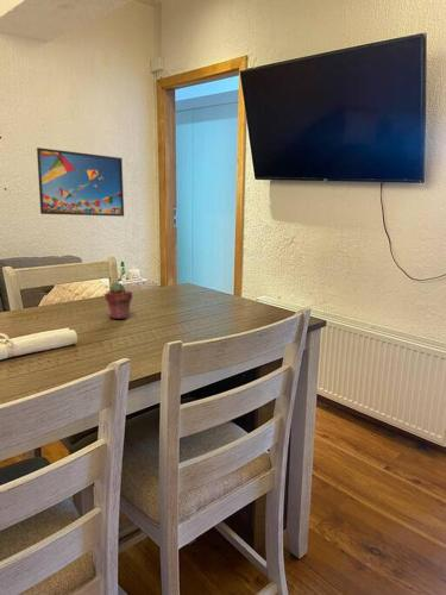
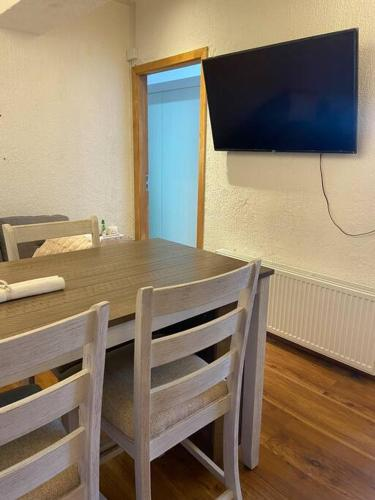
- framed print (83, 184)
- potted succulent (118, 299)
